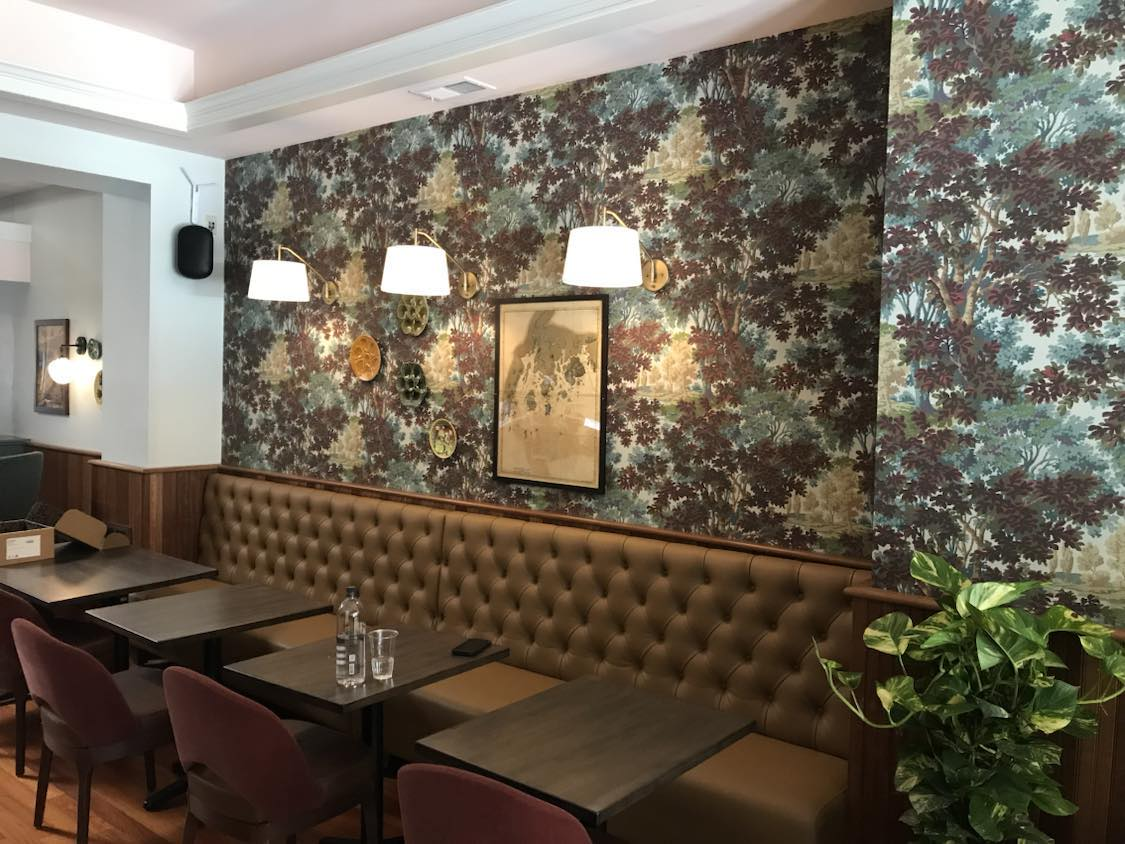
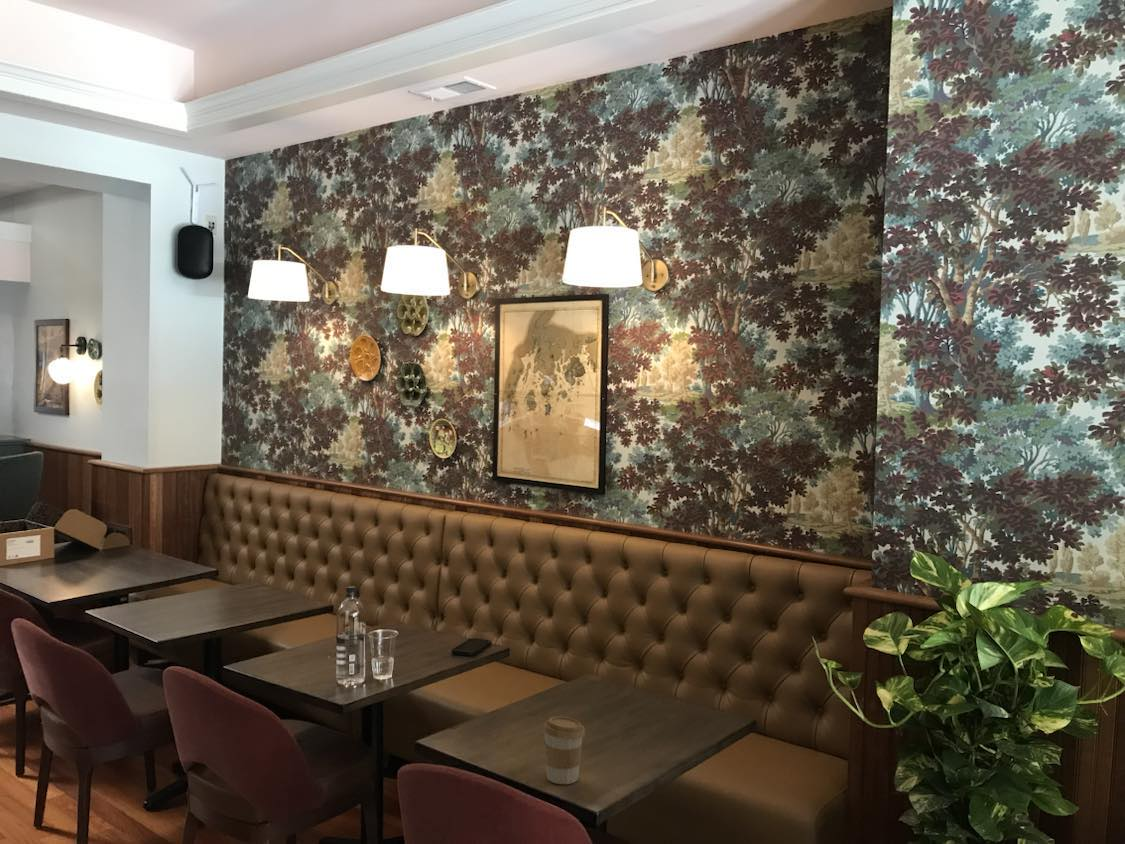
+ coffee cup (563, 748)
